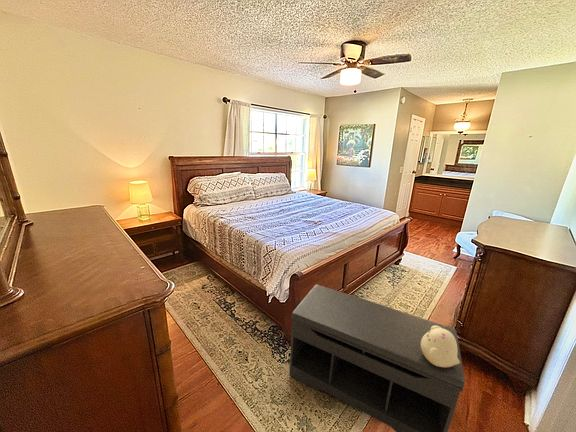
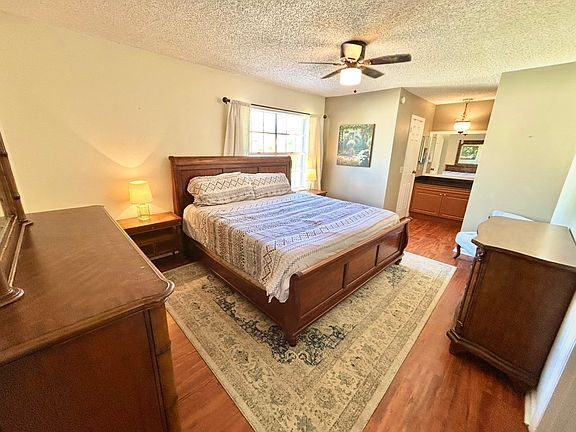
- bench (366, 353)
- plush toy (442, 343)
